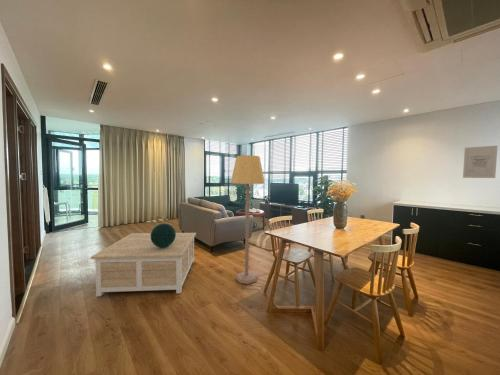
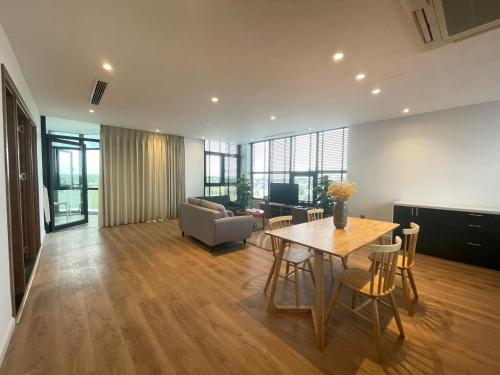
- wall art (479, 162)
- decorative sphere (163, 235)
- lamp (247, 218)
- coffee table (153, 259)
